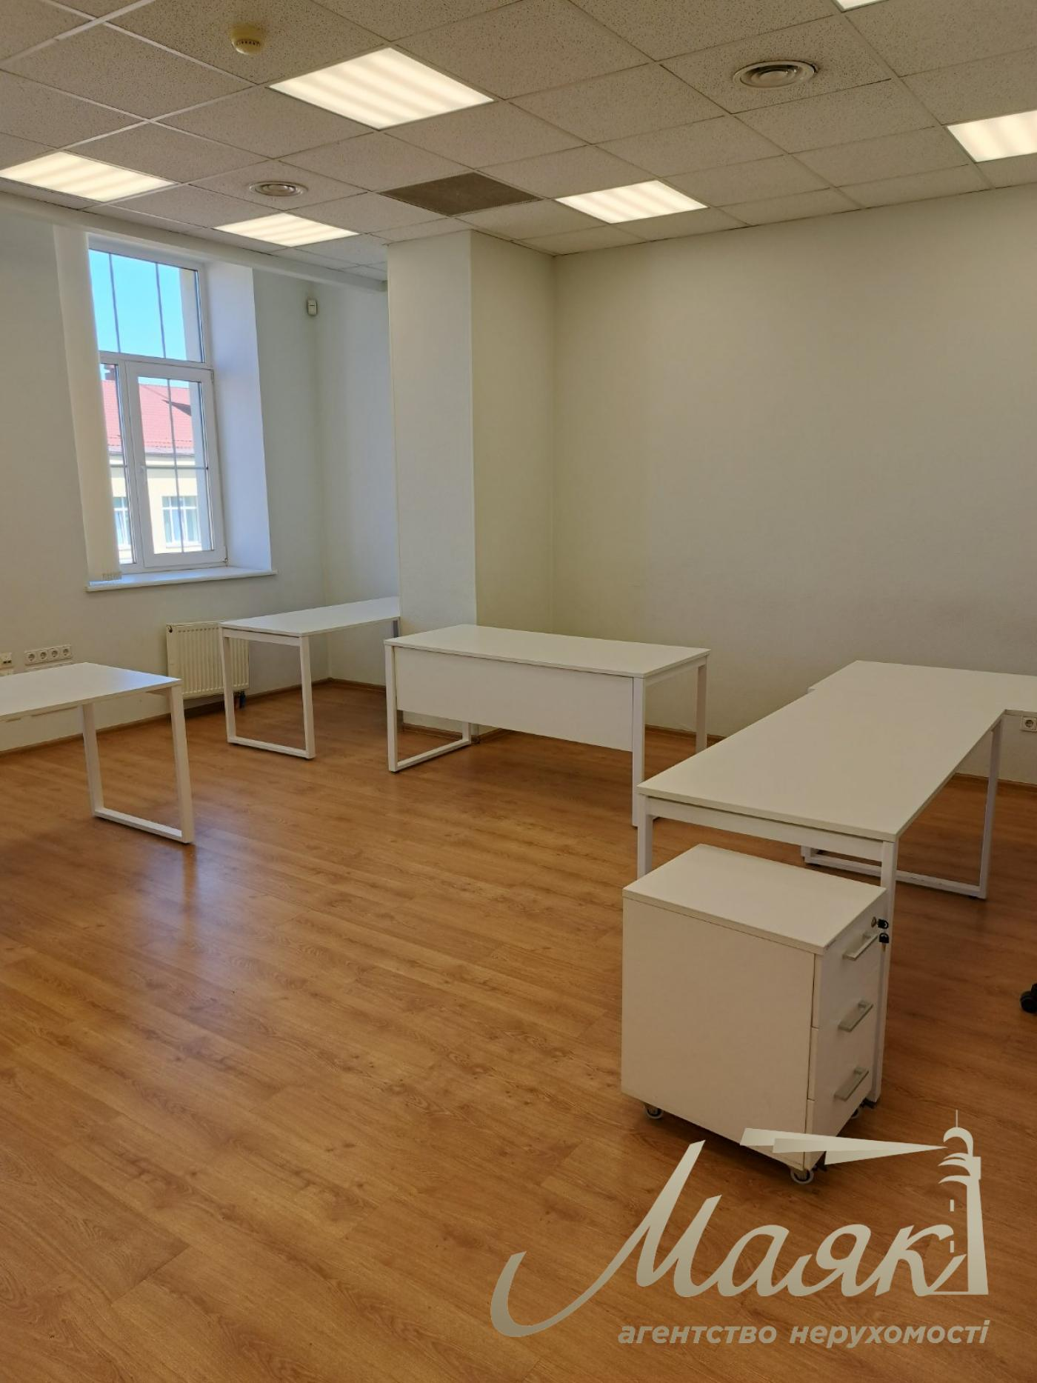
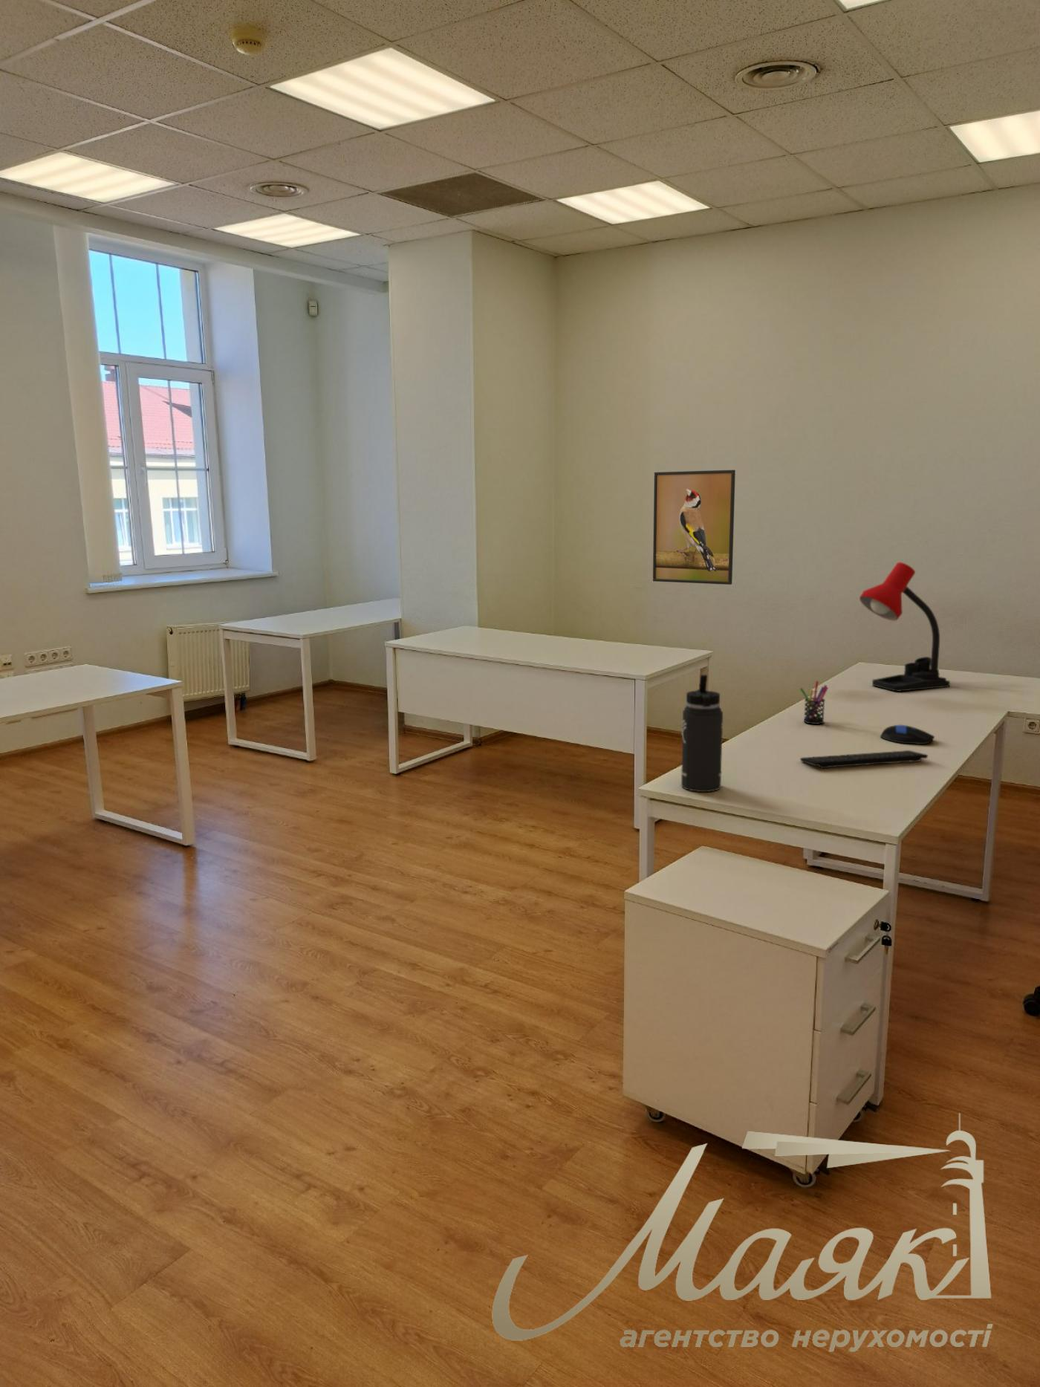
+ keyboard (863, 758)
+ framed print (693, 527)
+ computer mouse (907, 733)
+ thermos bottle (702, 732)
+ pen holder (812, 701)
+ desk lamp (897, 619)
